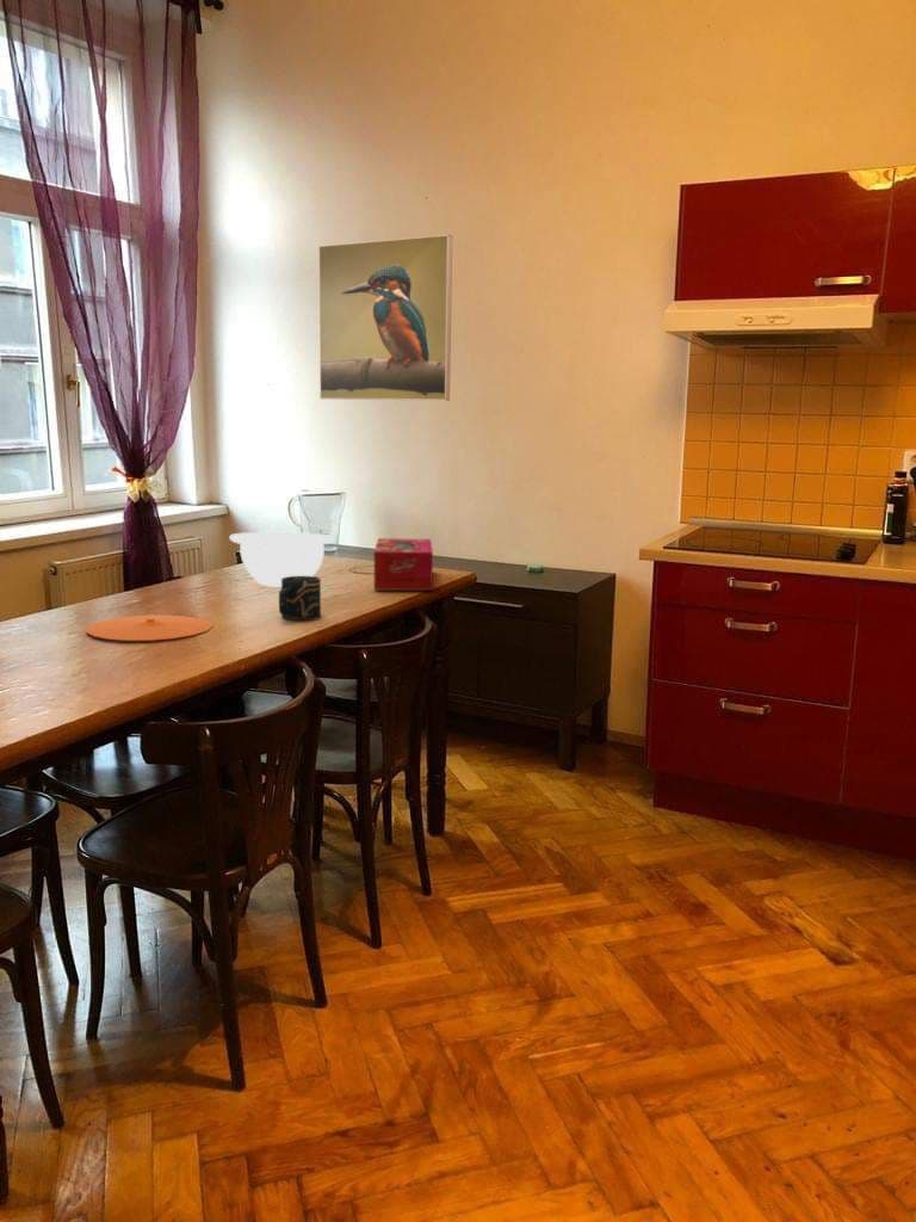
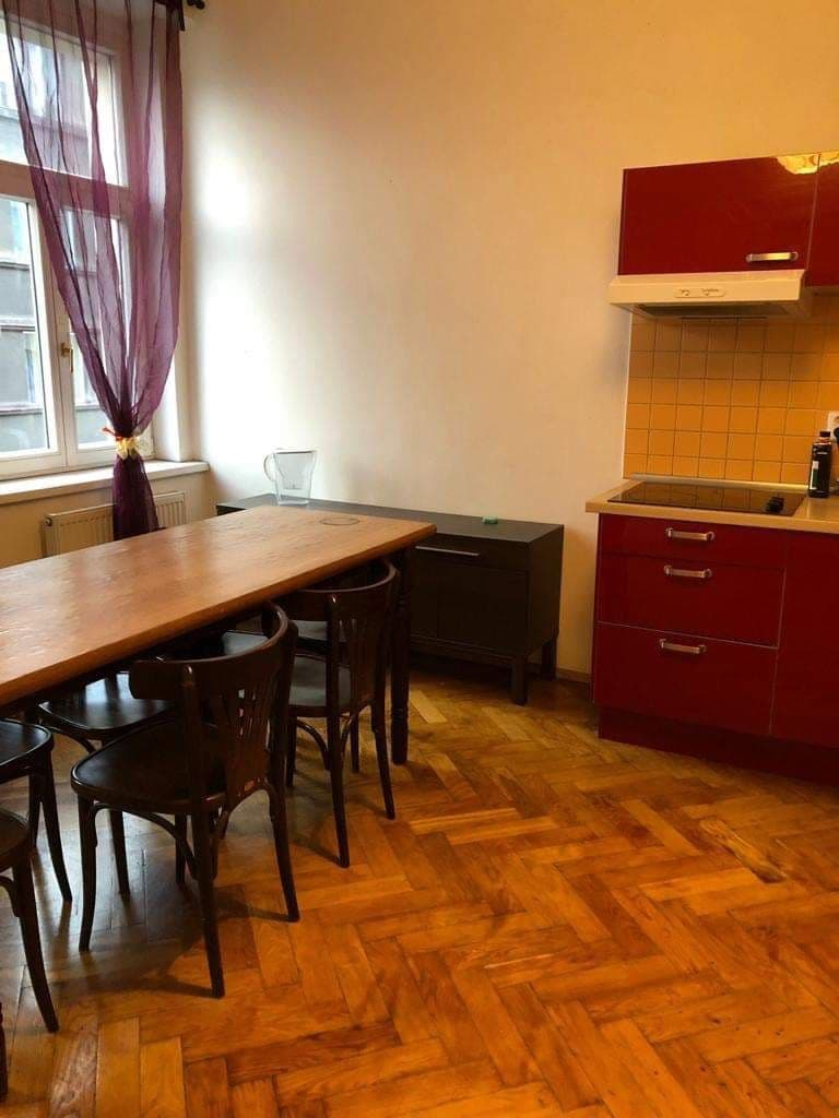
- plate (150, 623)
- cup (297, 598)
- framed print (382, 321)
- mixing bowl (283, 558)
- tissue box (403, 562)
